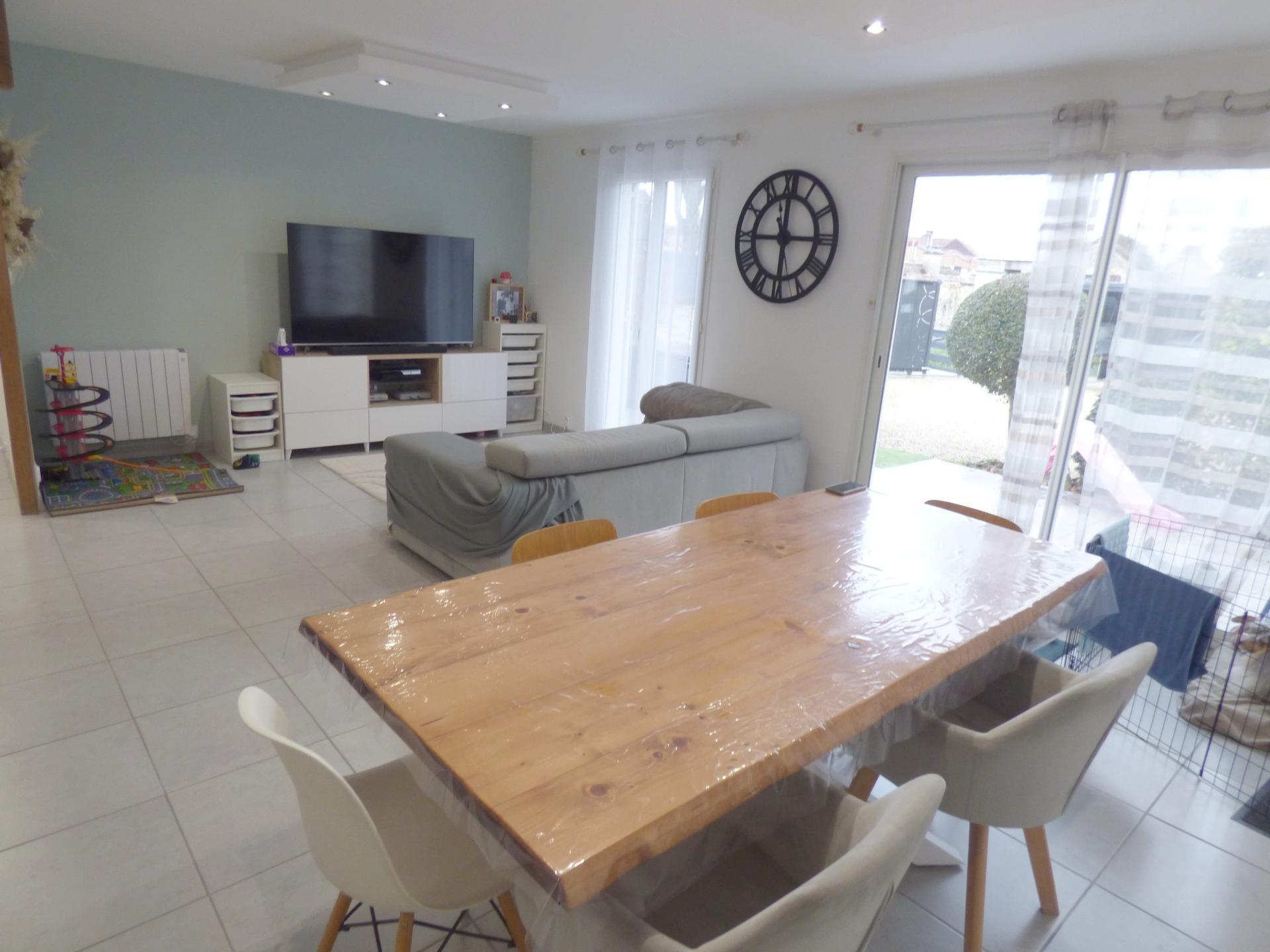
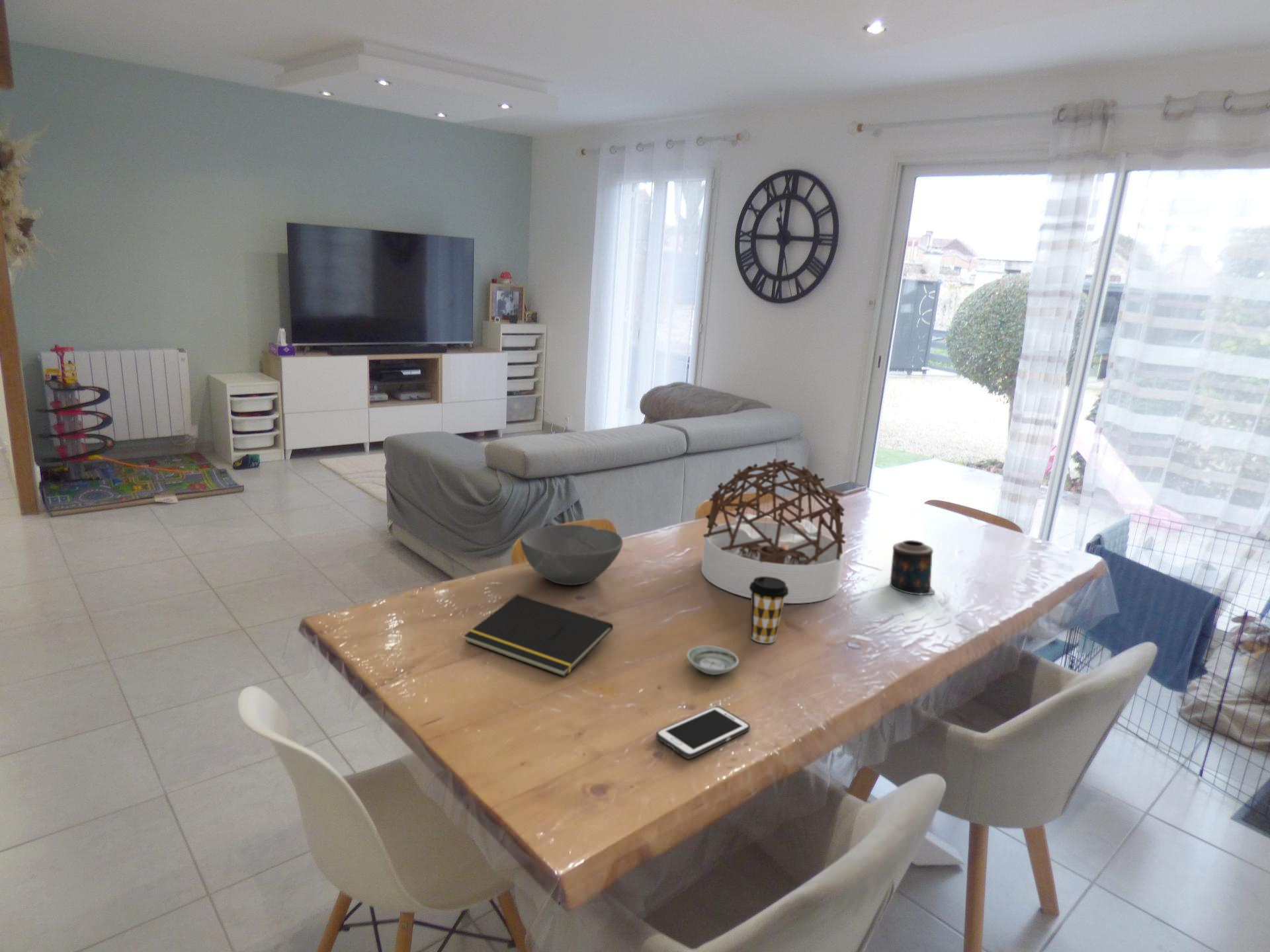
+ saucer (712, 662)
+ architectural model (780, 524)
+ cell phone (704, 731)
+ notepad (539, 632)
+ bowl (571, 557)
+ candle (915, 564)
+ coffee cup (766, 610)
